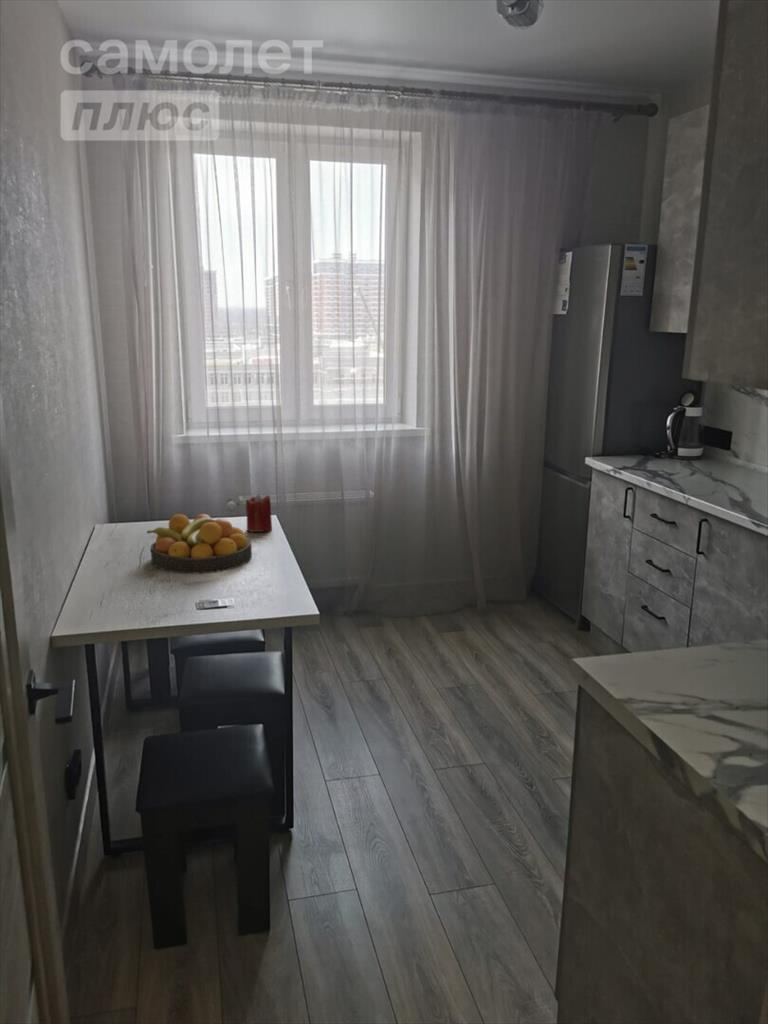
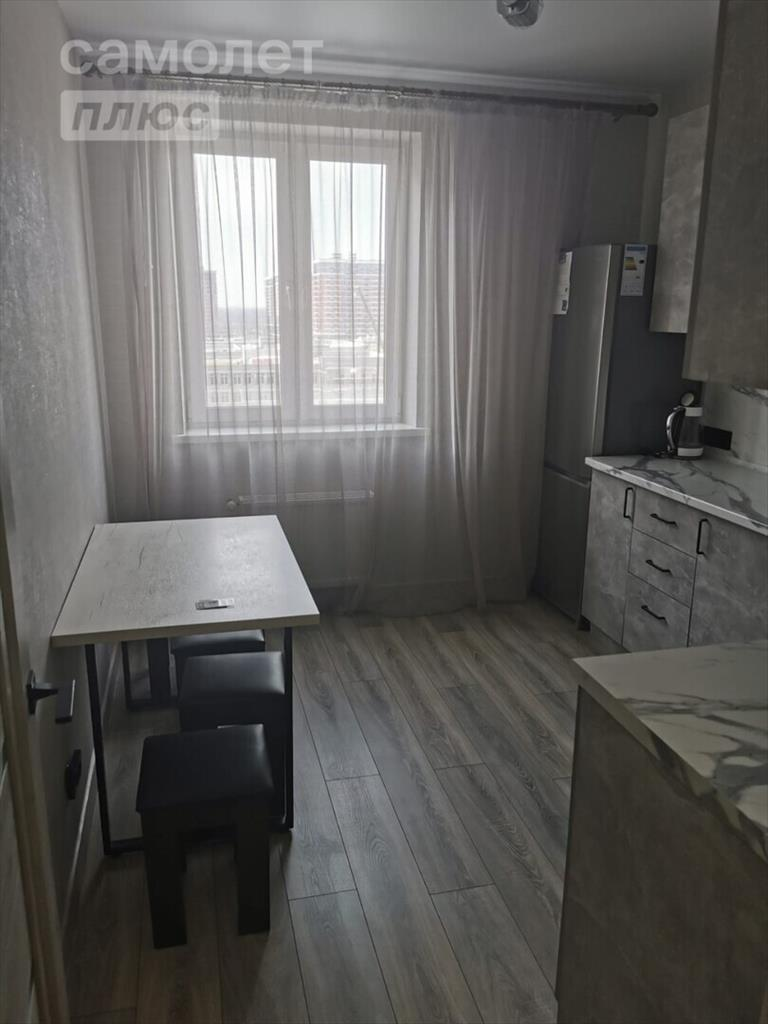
- fruit bowl (201, 537)
- candle (258, 511)
